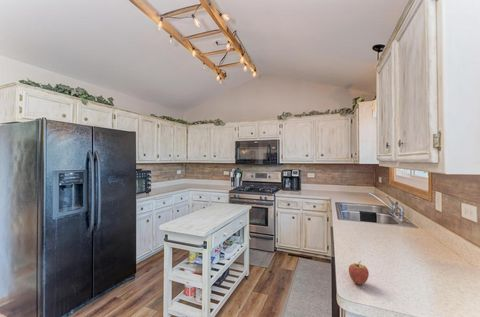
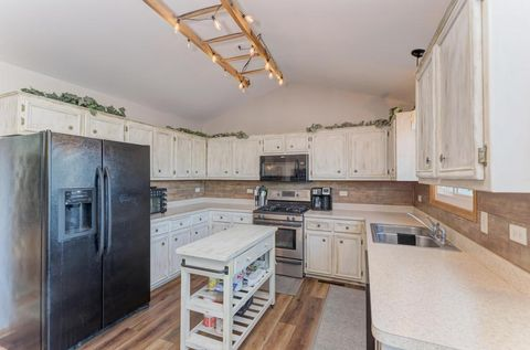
- fruit (358, 272)
